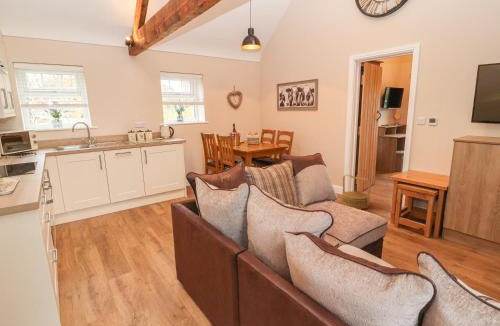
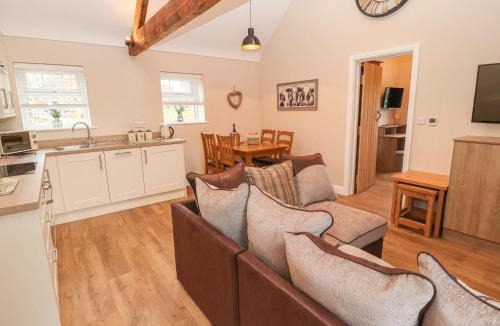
- woven basket (355, 190)
